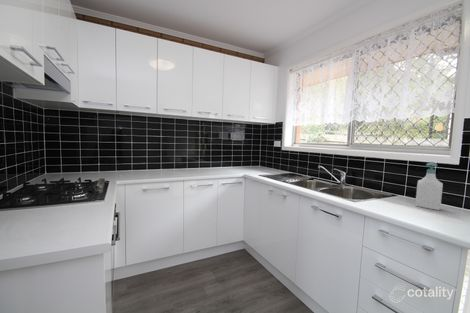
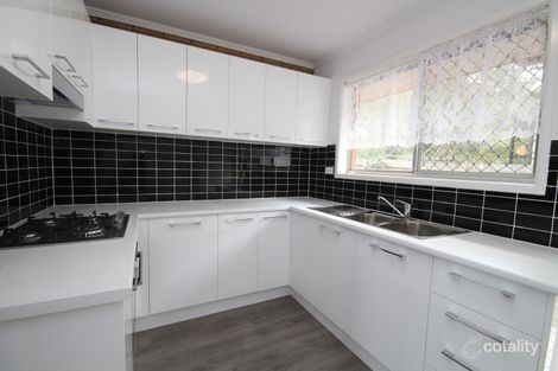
- soap bottle (429, 185)
